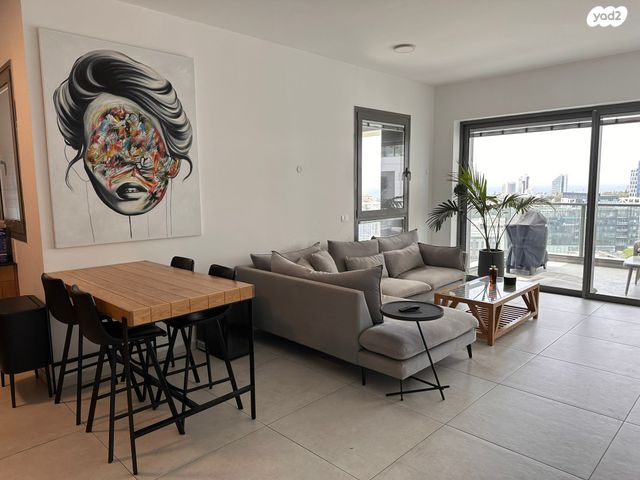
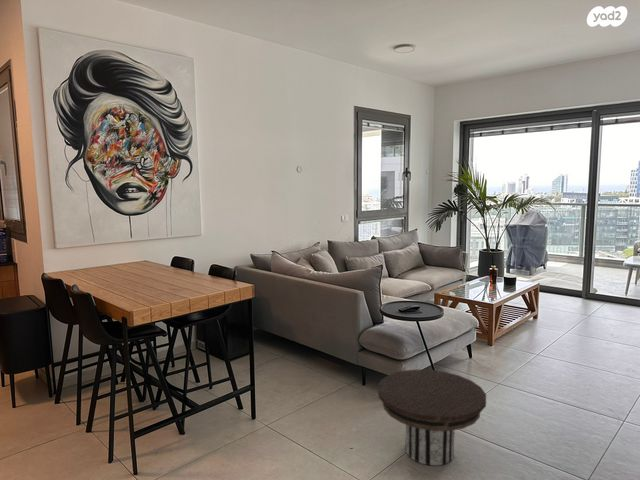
+ side table (430, 421)
